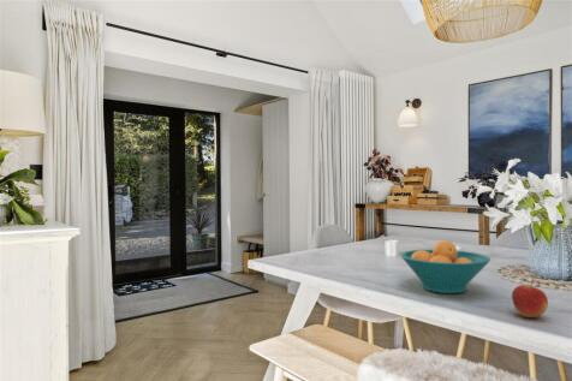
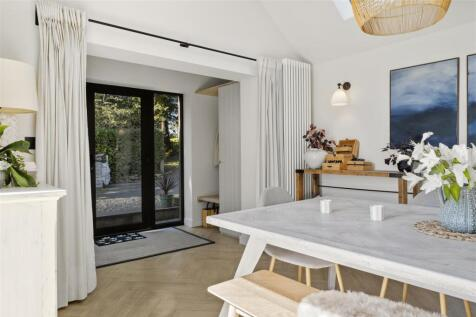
- apple (529, 298)
- fruit bowl (443, 264)
